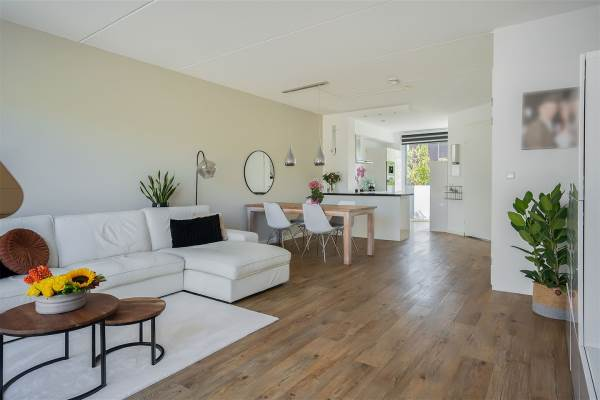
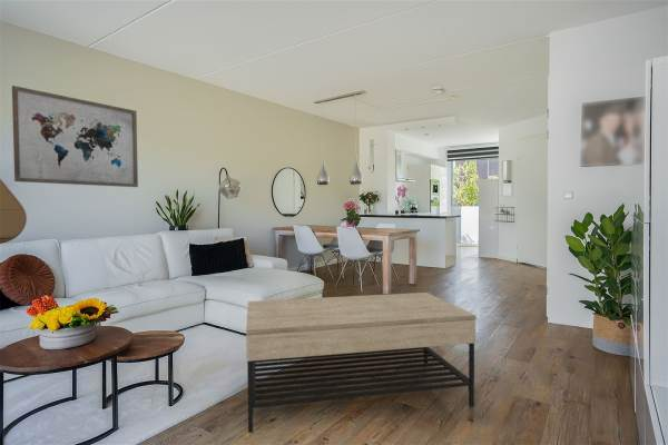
+ coffee table (353, 350)
+ wall art (81, 141)
